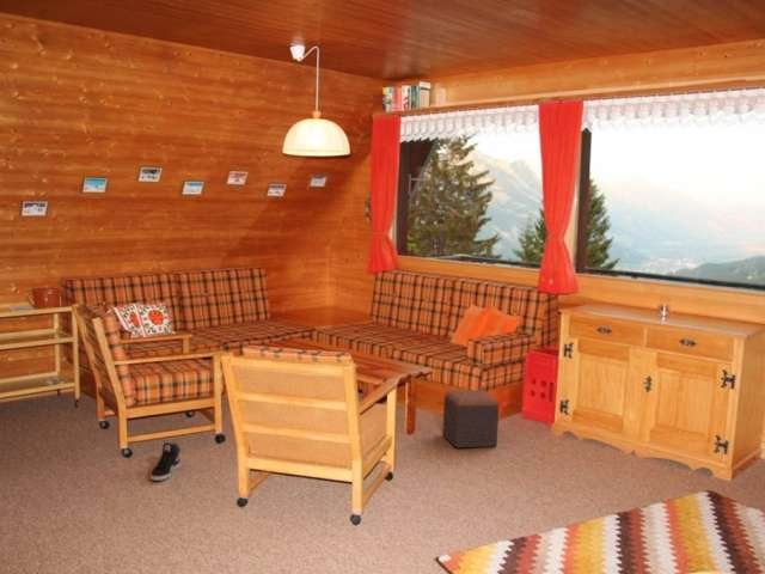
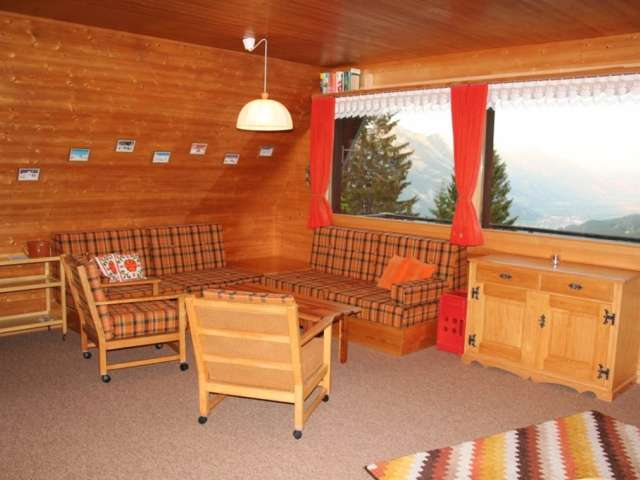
- footstool (470, 417)
- sneaker (164, 458)
